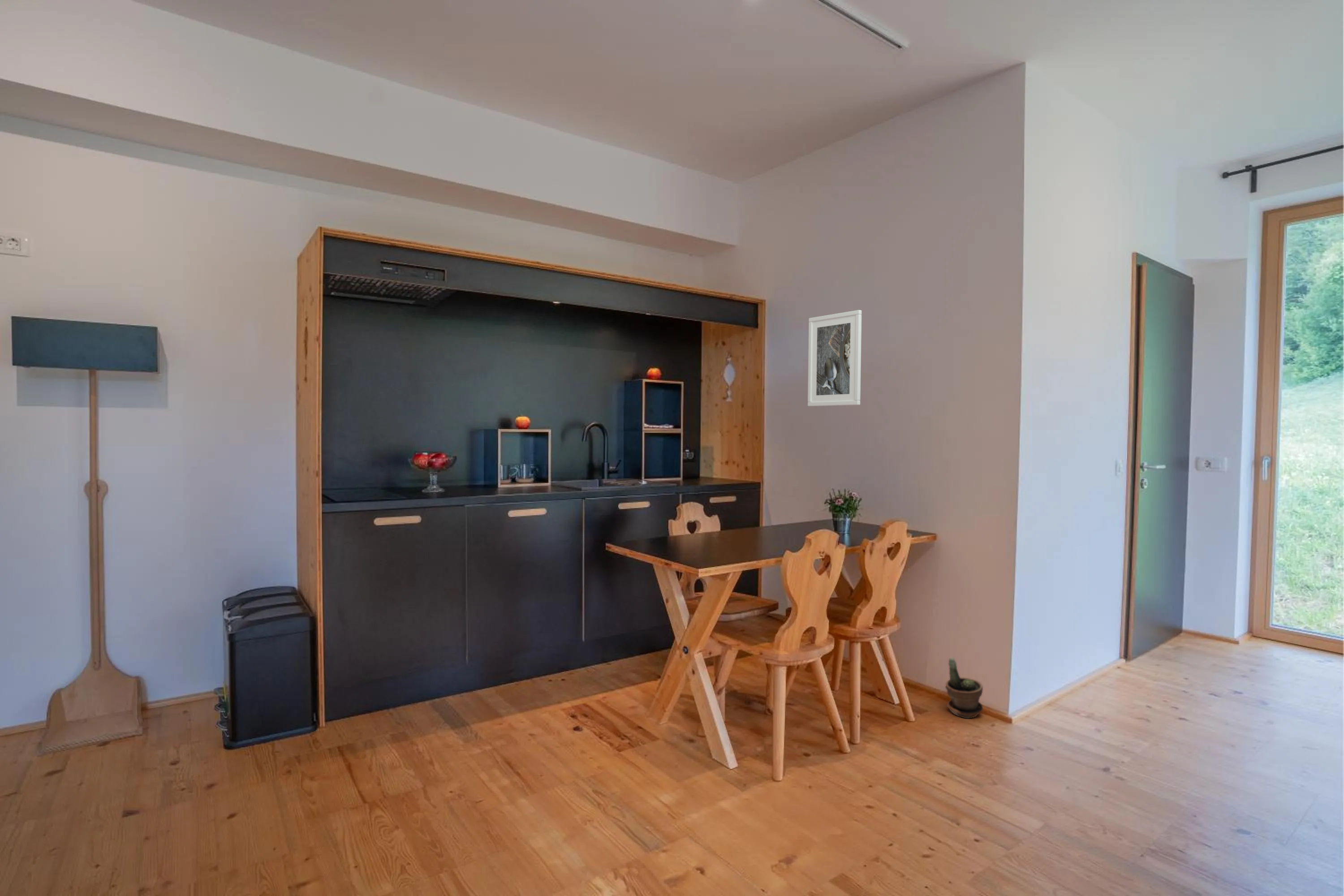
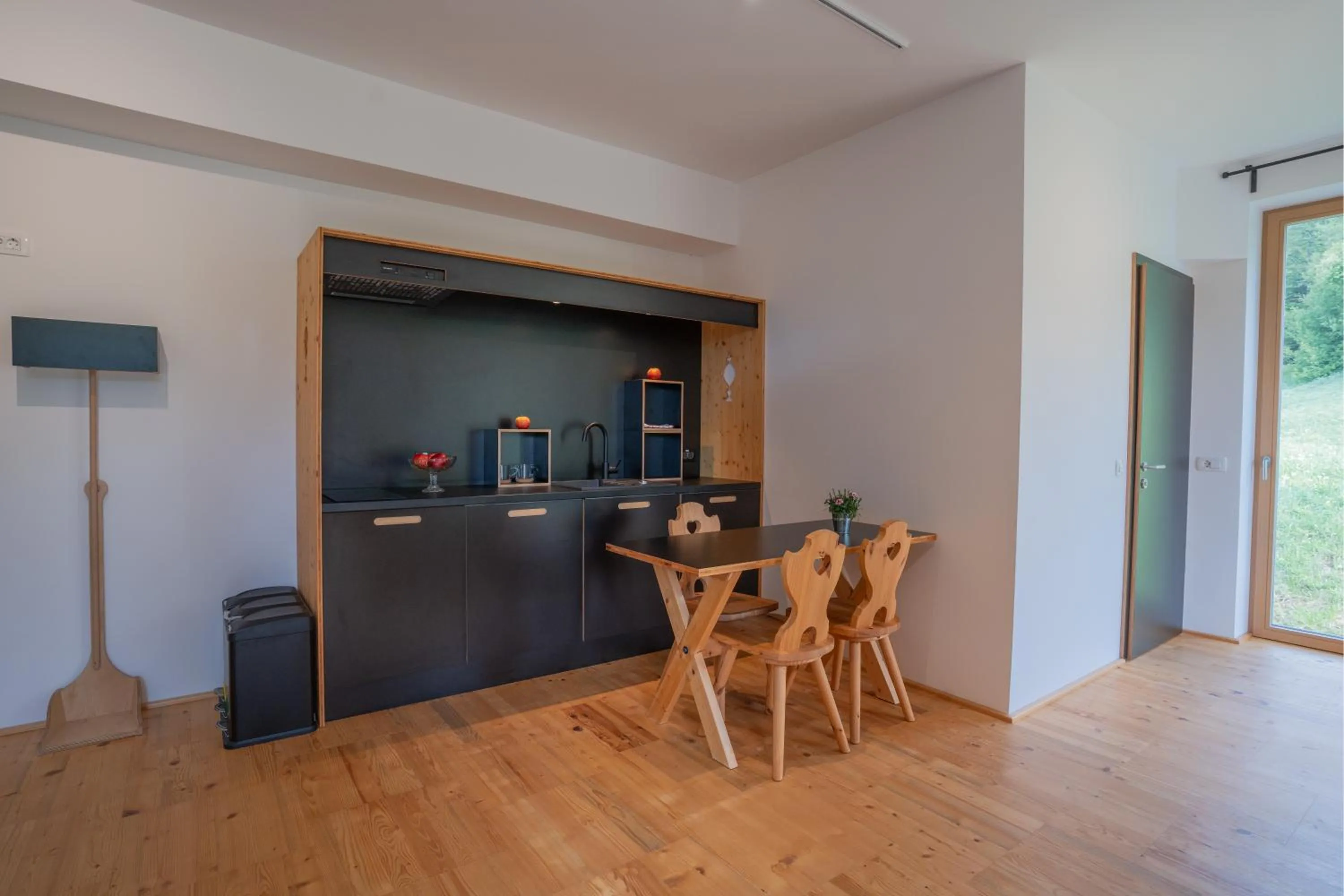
- potted plant (965, 686)
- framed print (833, 360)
